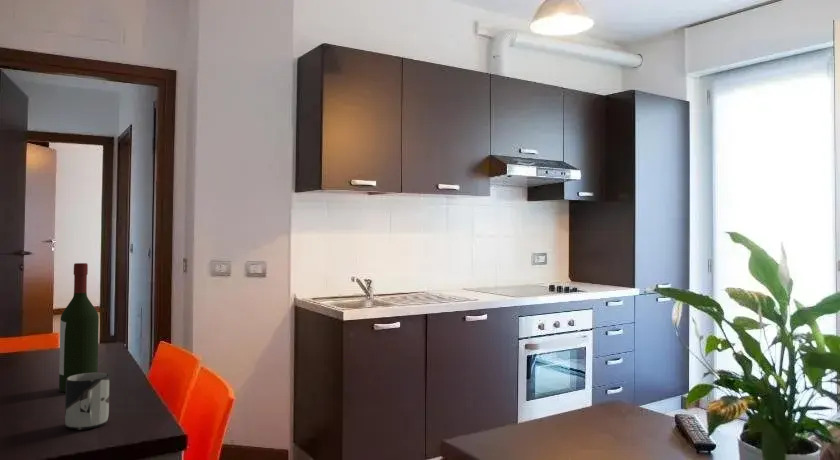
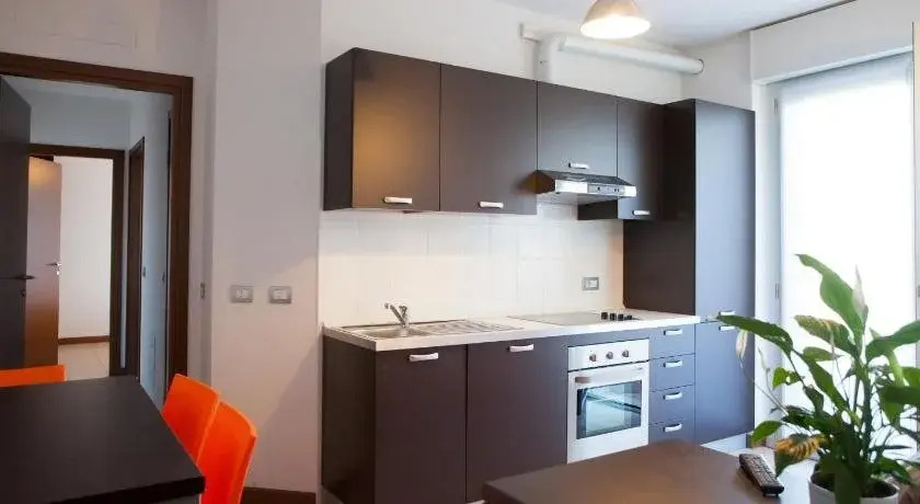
- wine bottle (79, 325)
- cup (86, 402)
